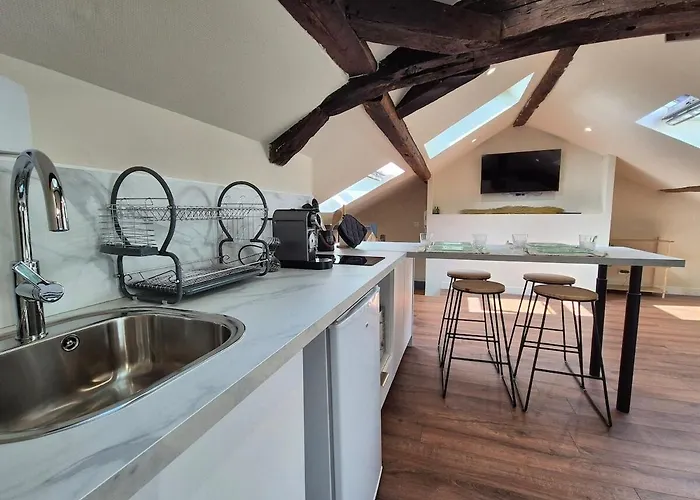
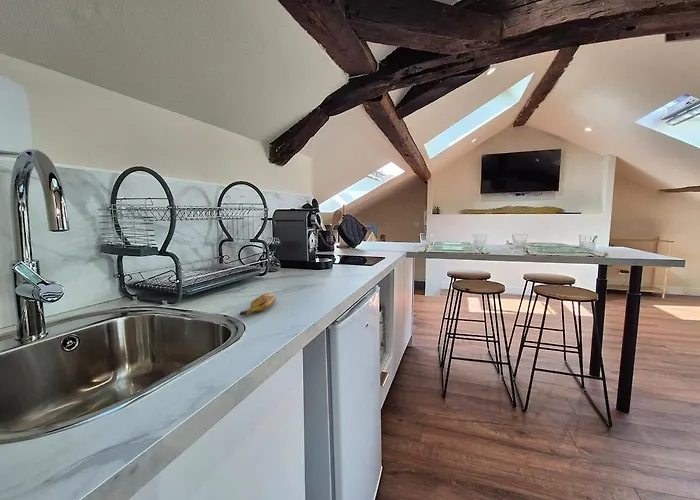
+ banana (262, 301)
